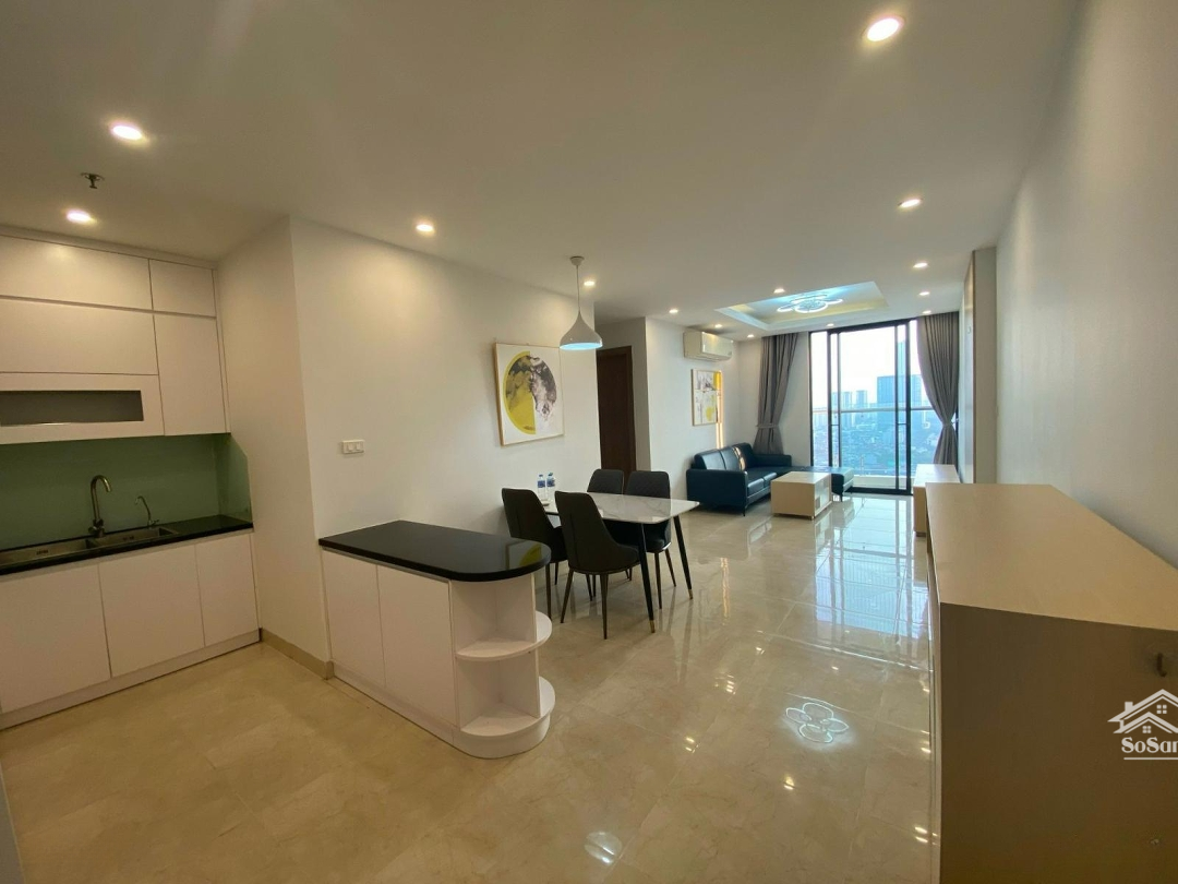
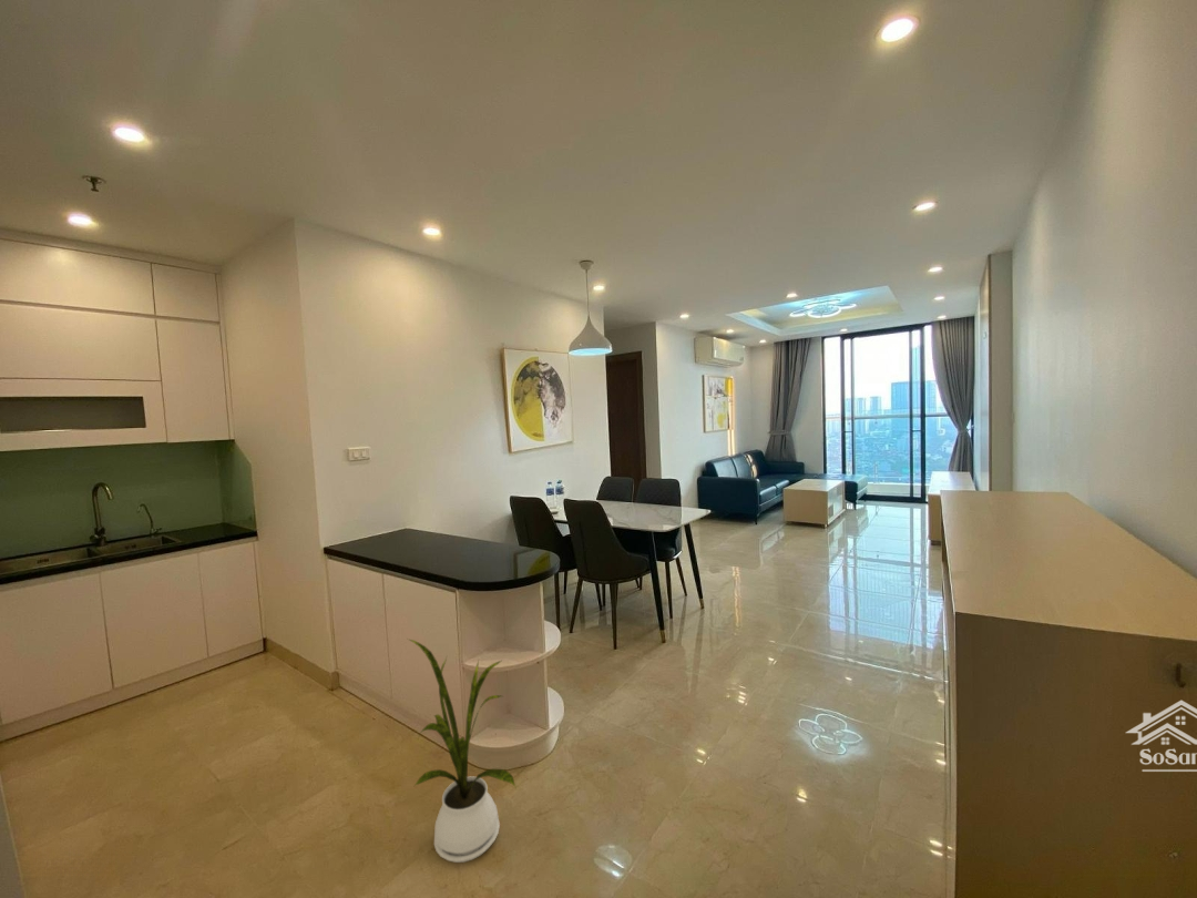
+ house plant (458, 742)
